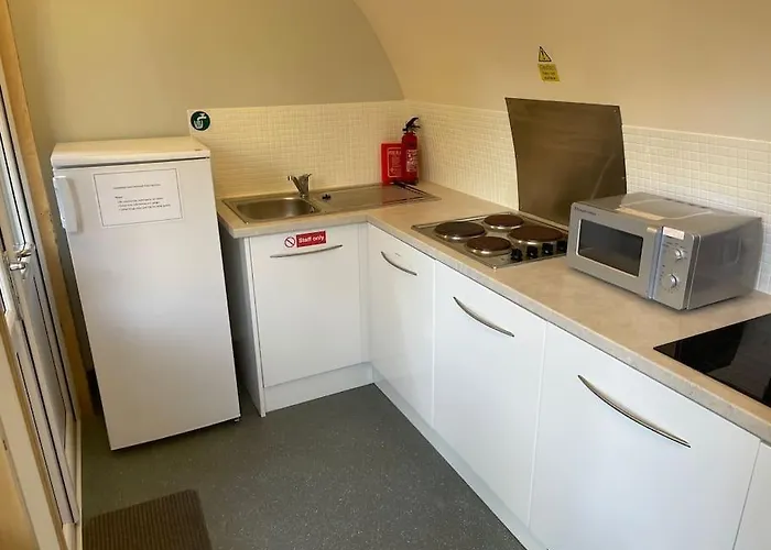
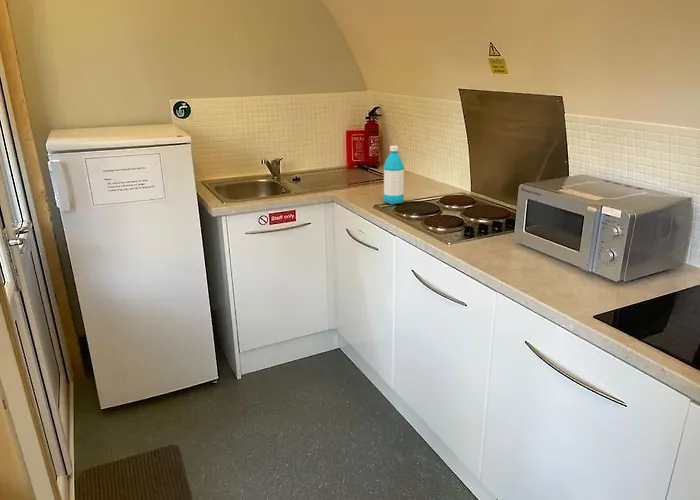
+ water bottle (393, 175)
